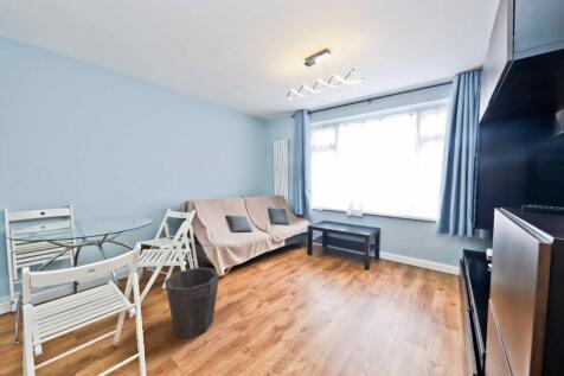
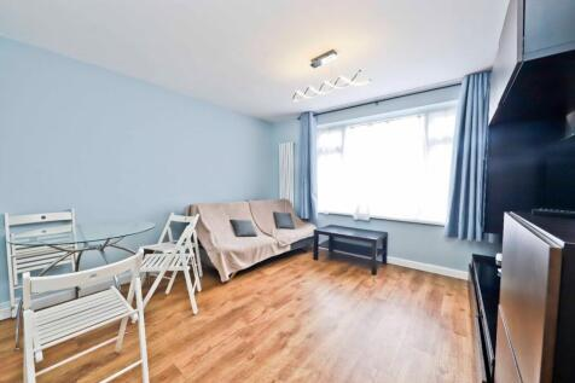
- waste bin (193, 300)
